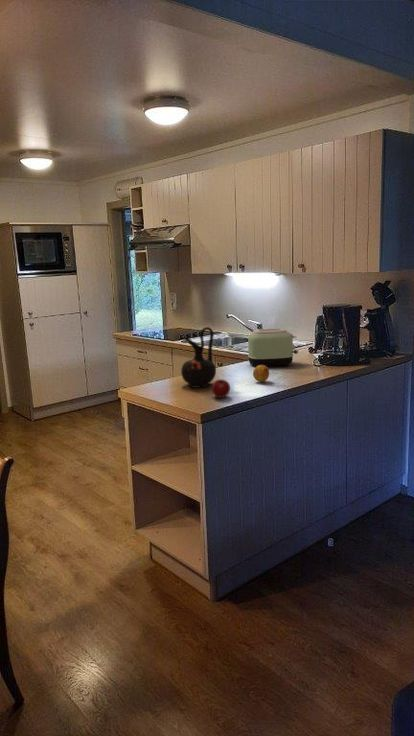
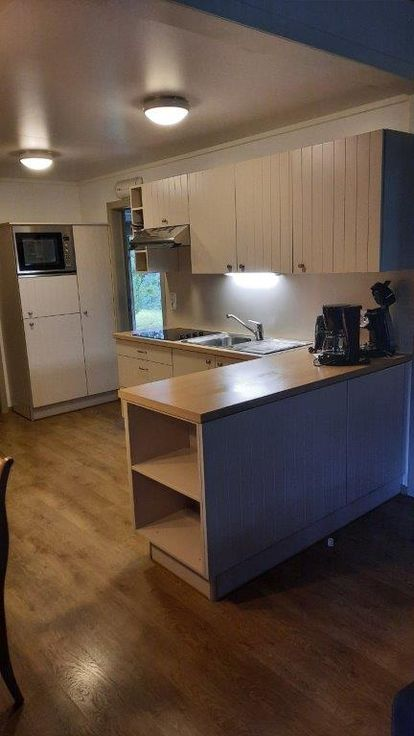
- apple (221, 388)
- ceramic jug (198, 357)
- toaster (272, 347)
- fruit (261, 373)
